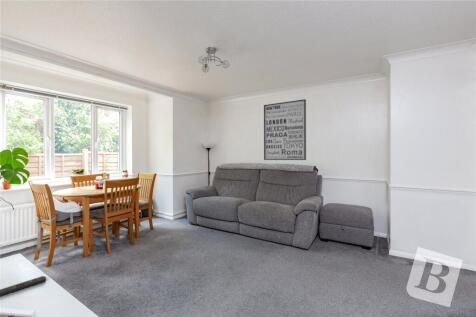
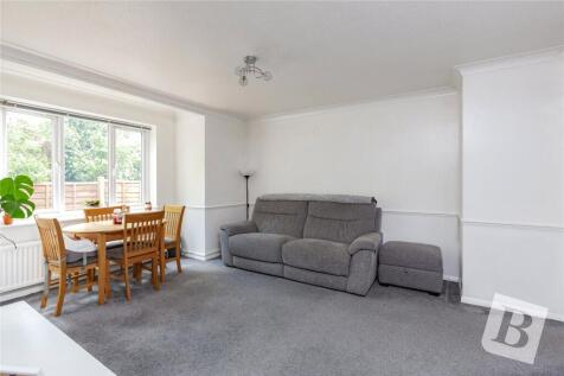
- remote control (22, 285)
- wall art (283, 131)
